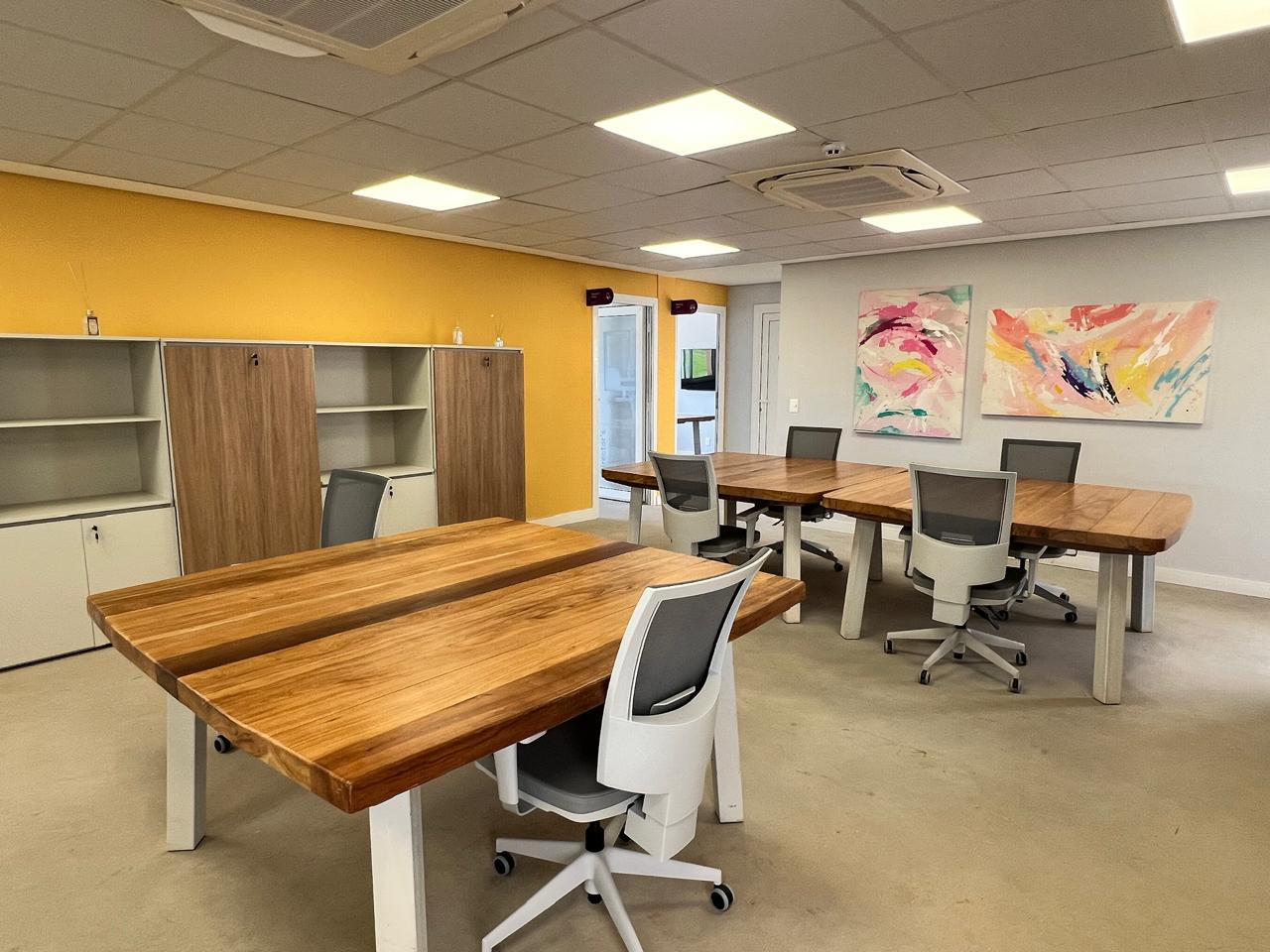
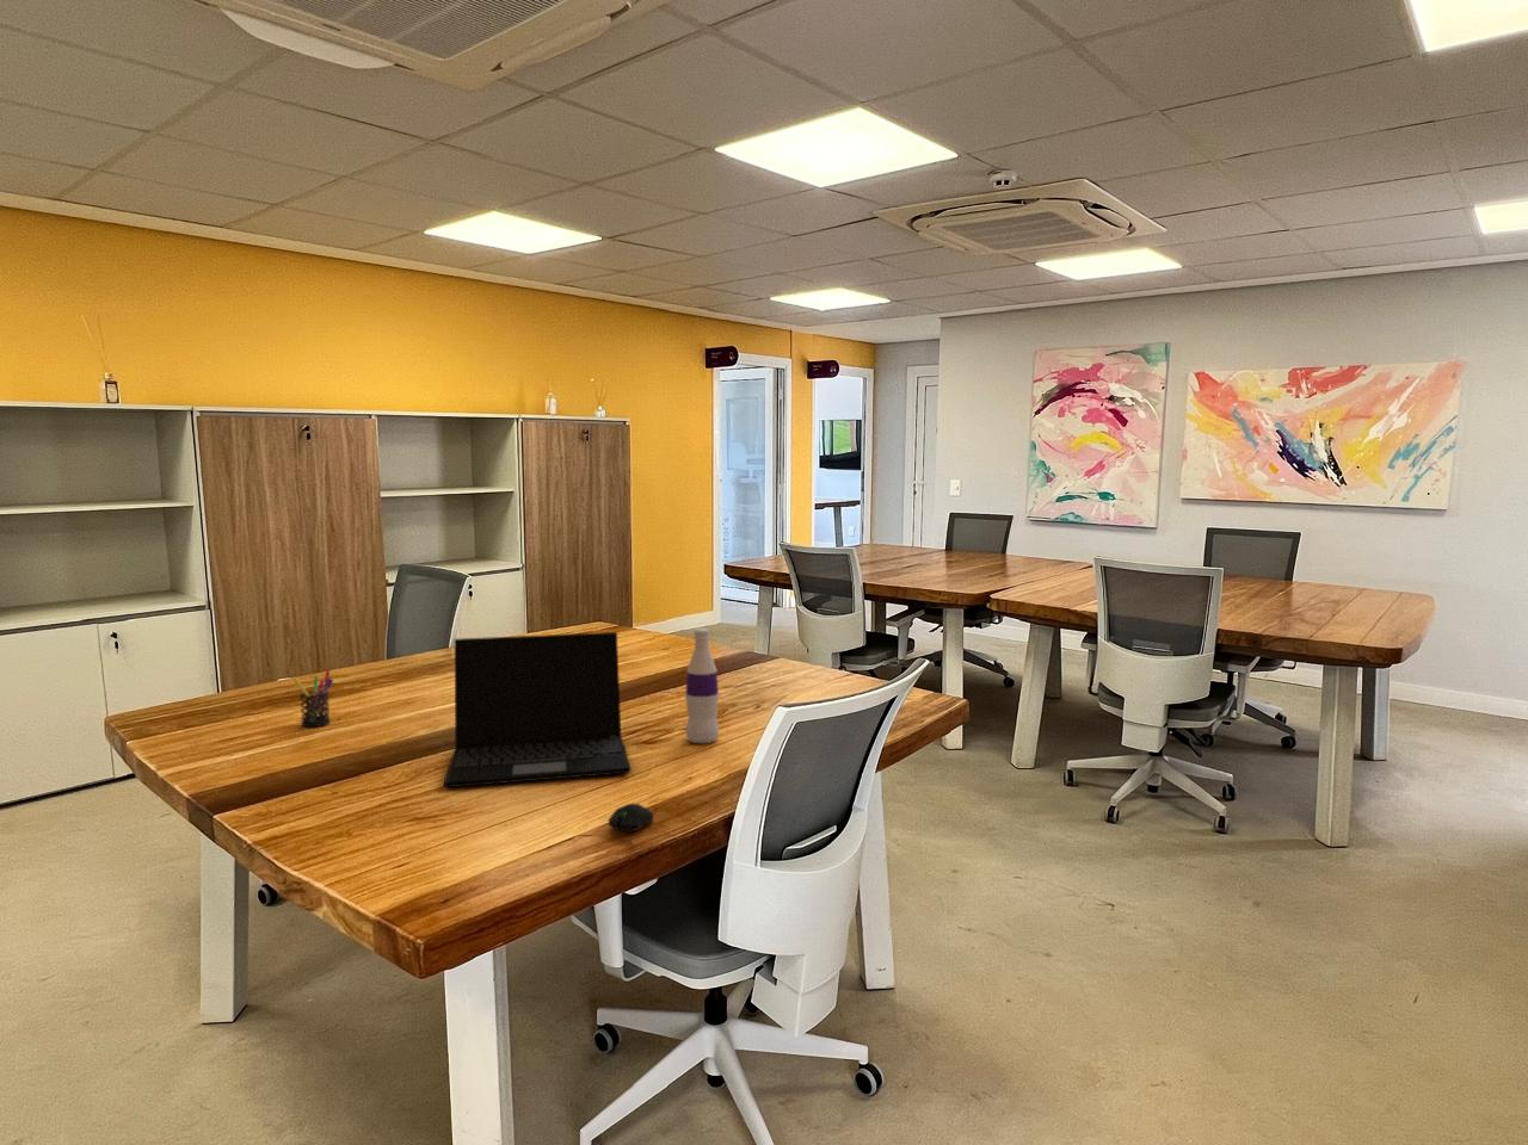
+ laptop (538, 702)
+ pen holder (316, 696)
+ bottle (701, 684)
+ computer mouse (630, 820)
